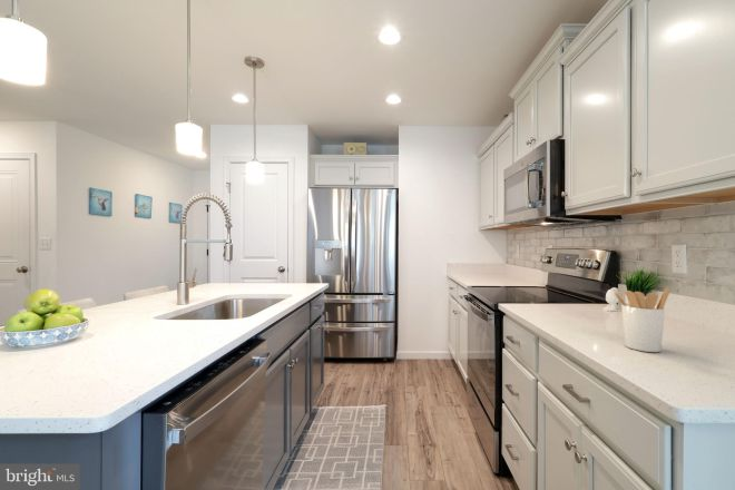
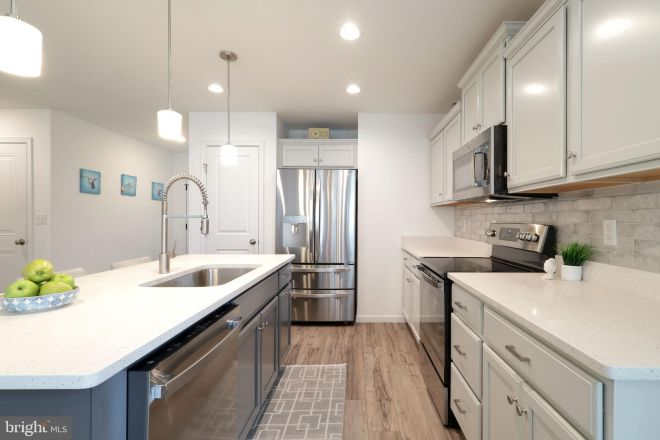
- utensil holder (641, 317)
